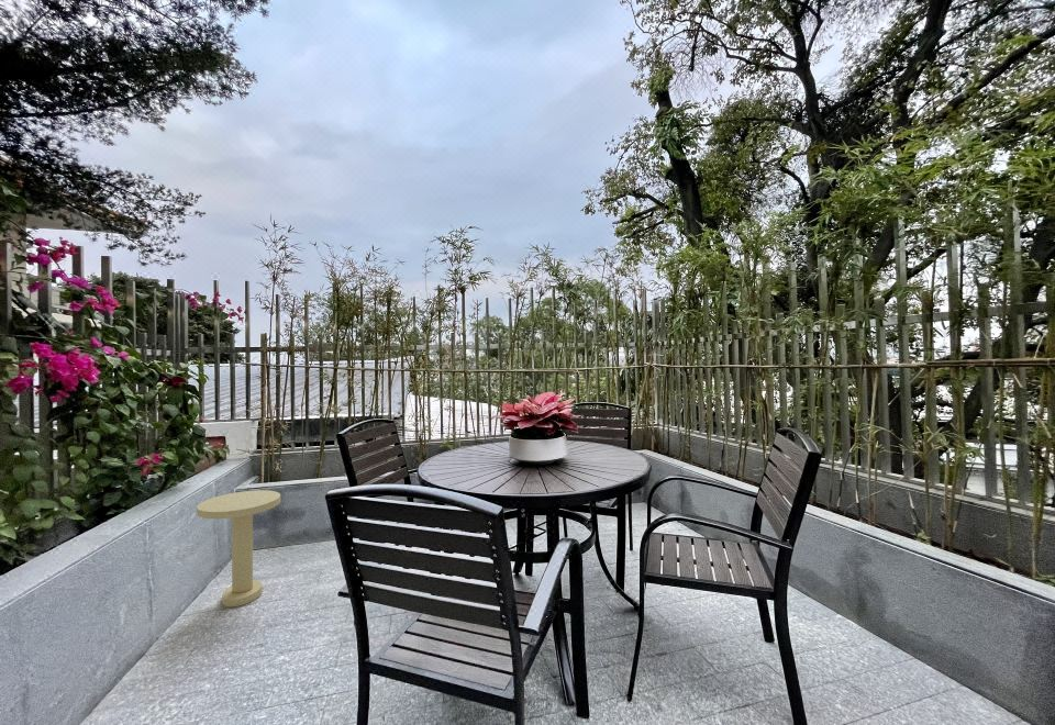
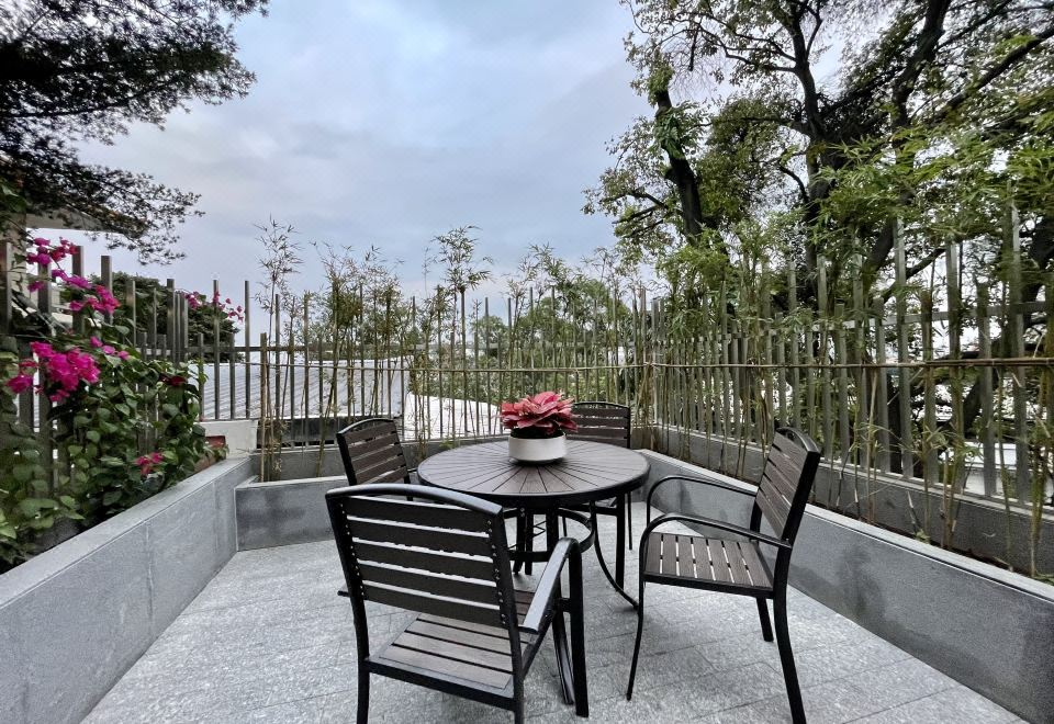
- side table (240, 548)
